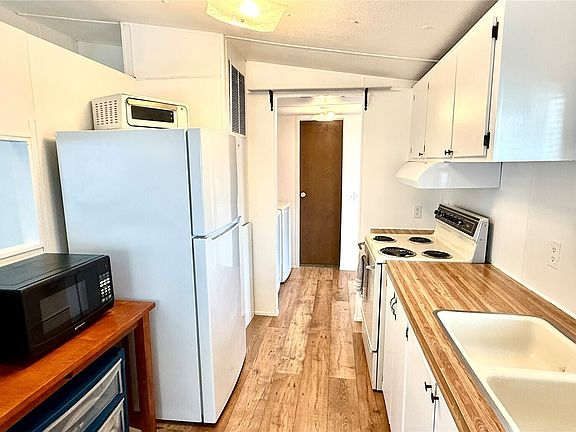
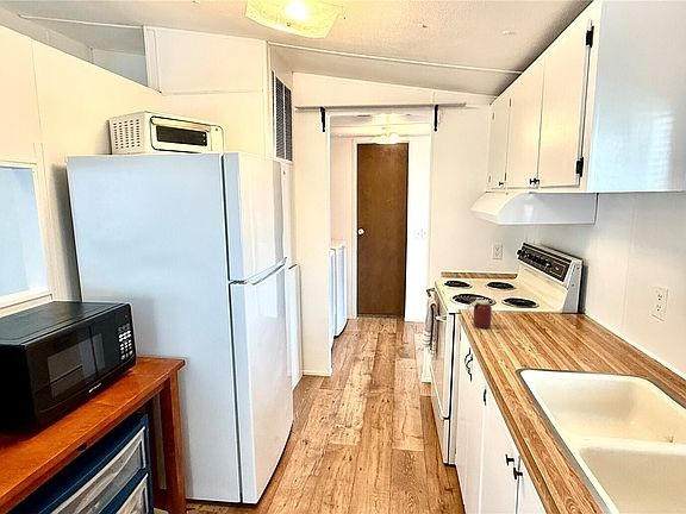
+ jar (478, 313)
